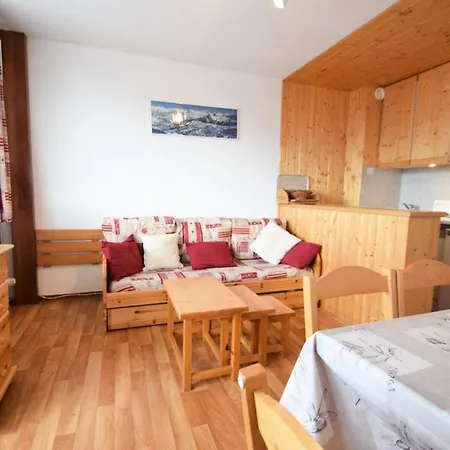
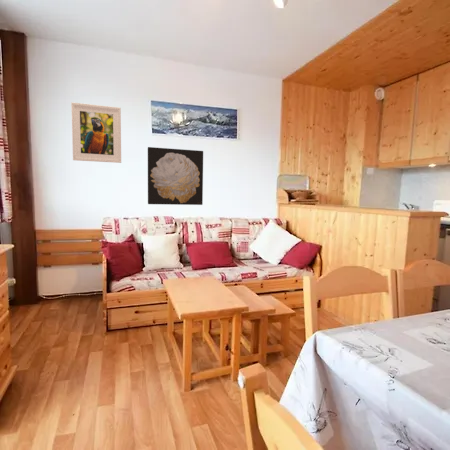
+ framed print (97, 133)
+ wall art (175, 177)
